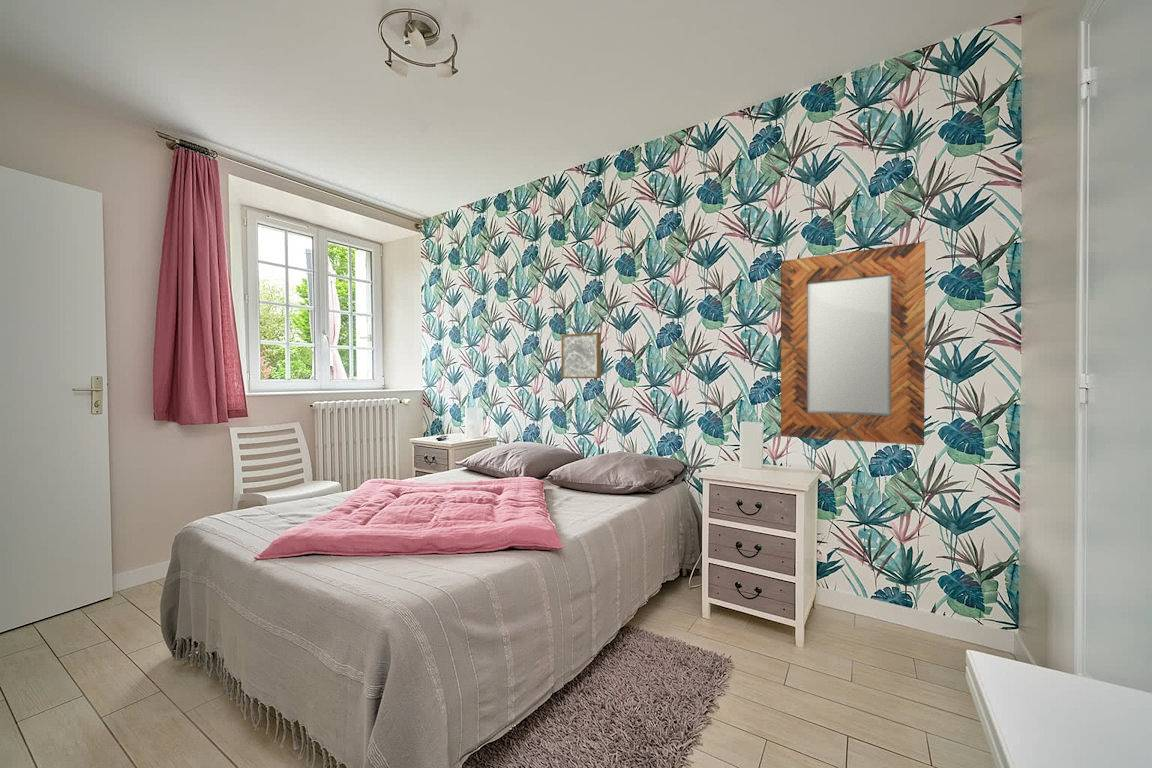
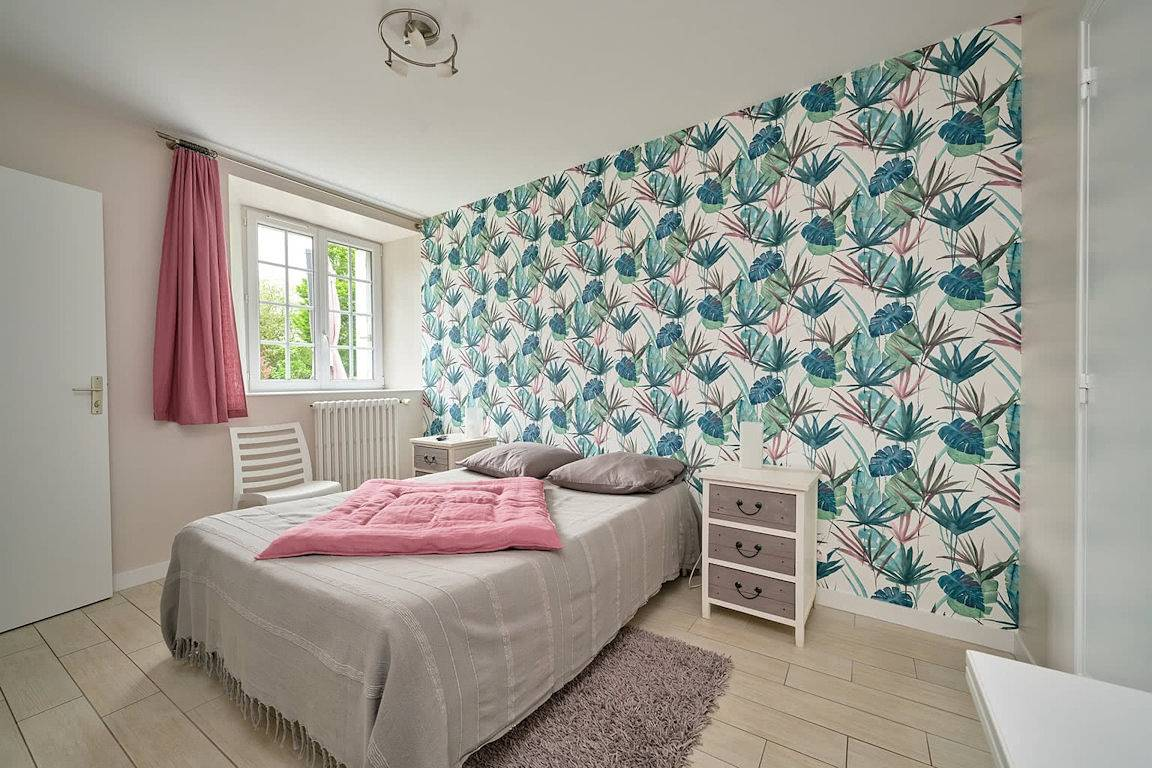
- wall art (580, 356)
- home mirror (847, 346)
